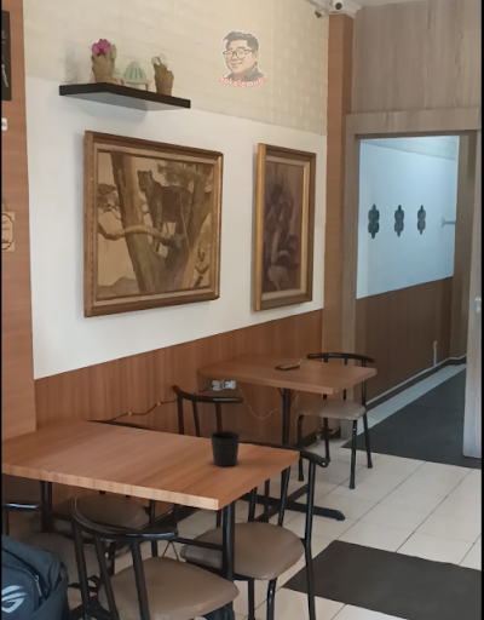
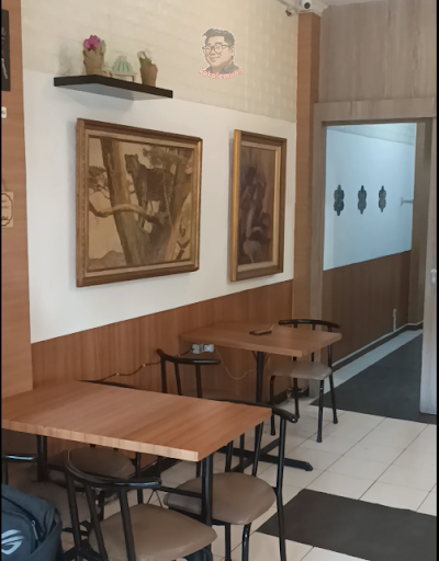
- cup (226, 447)
